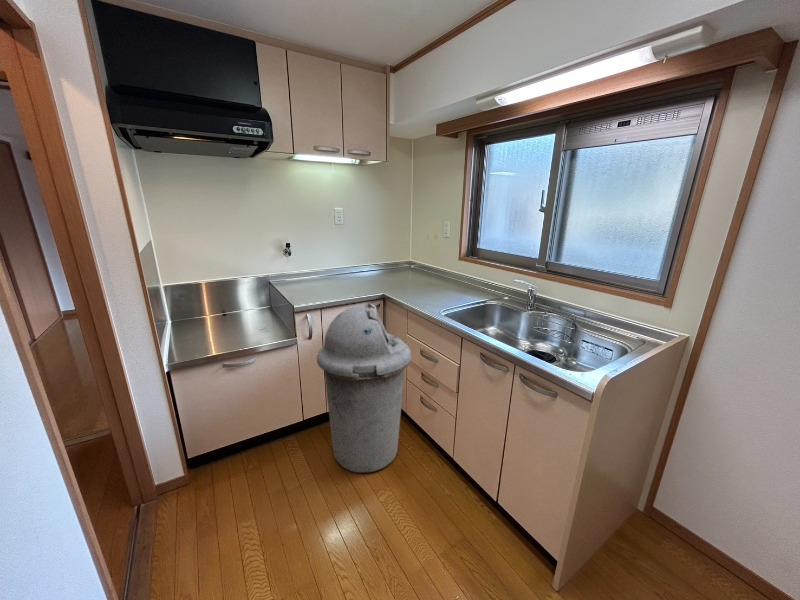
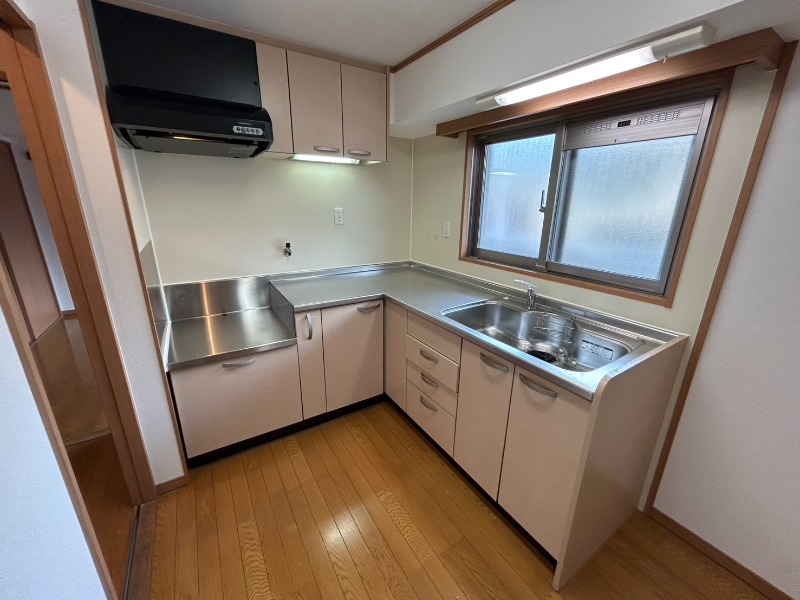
- trash can (364, 381)
